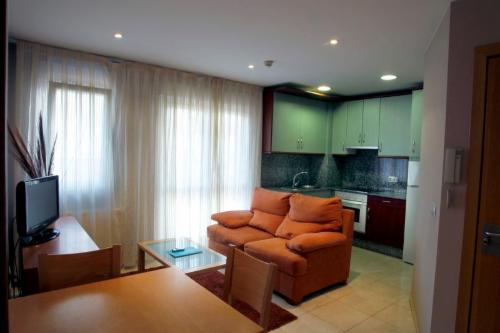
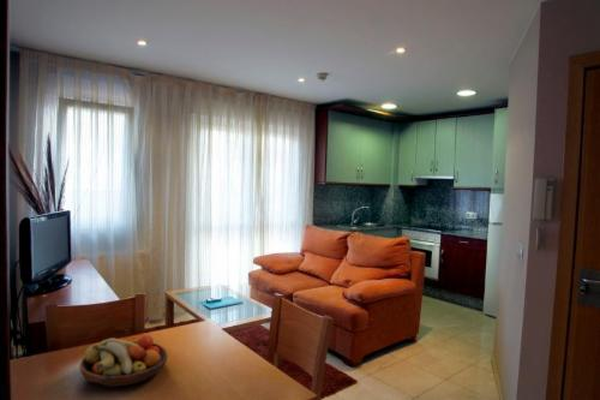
+ fruit bowl (125, 354)
